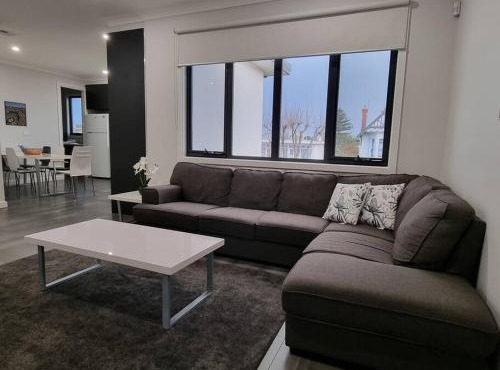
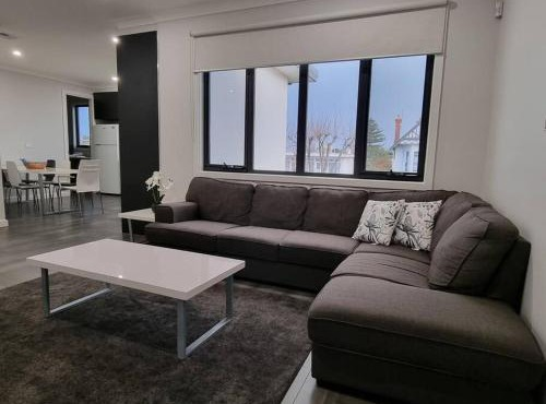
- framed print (15, 114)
